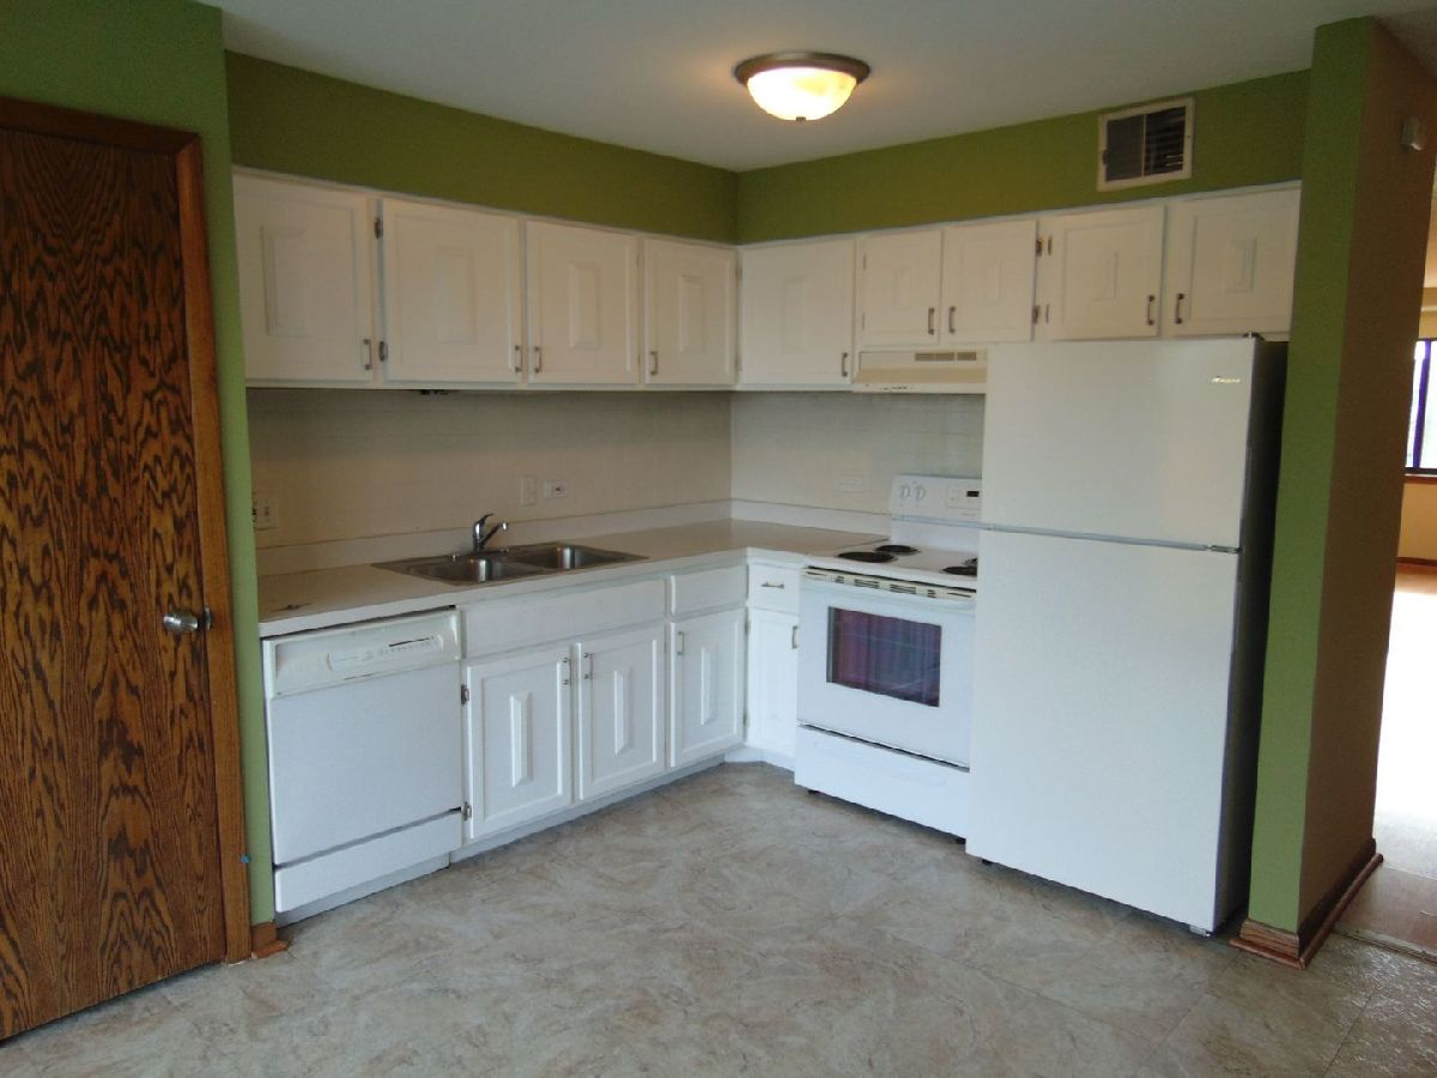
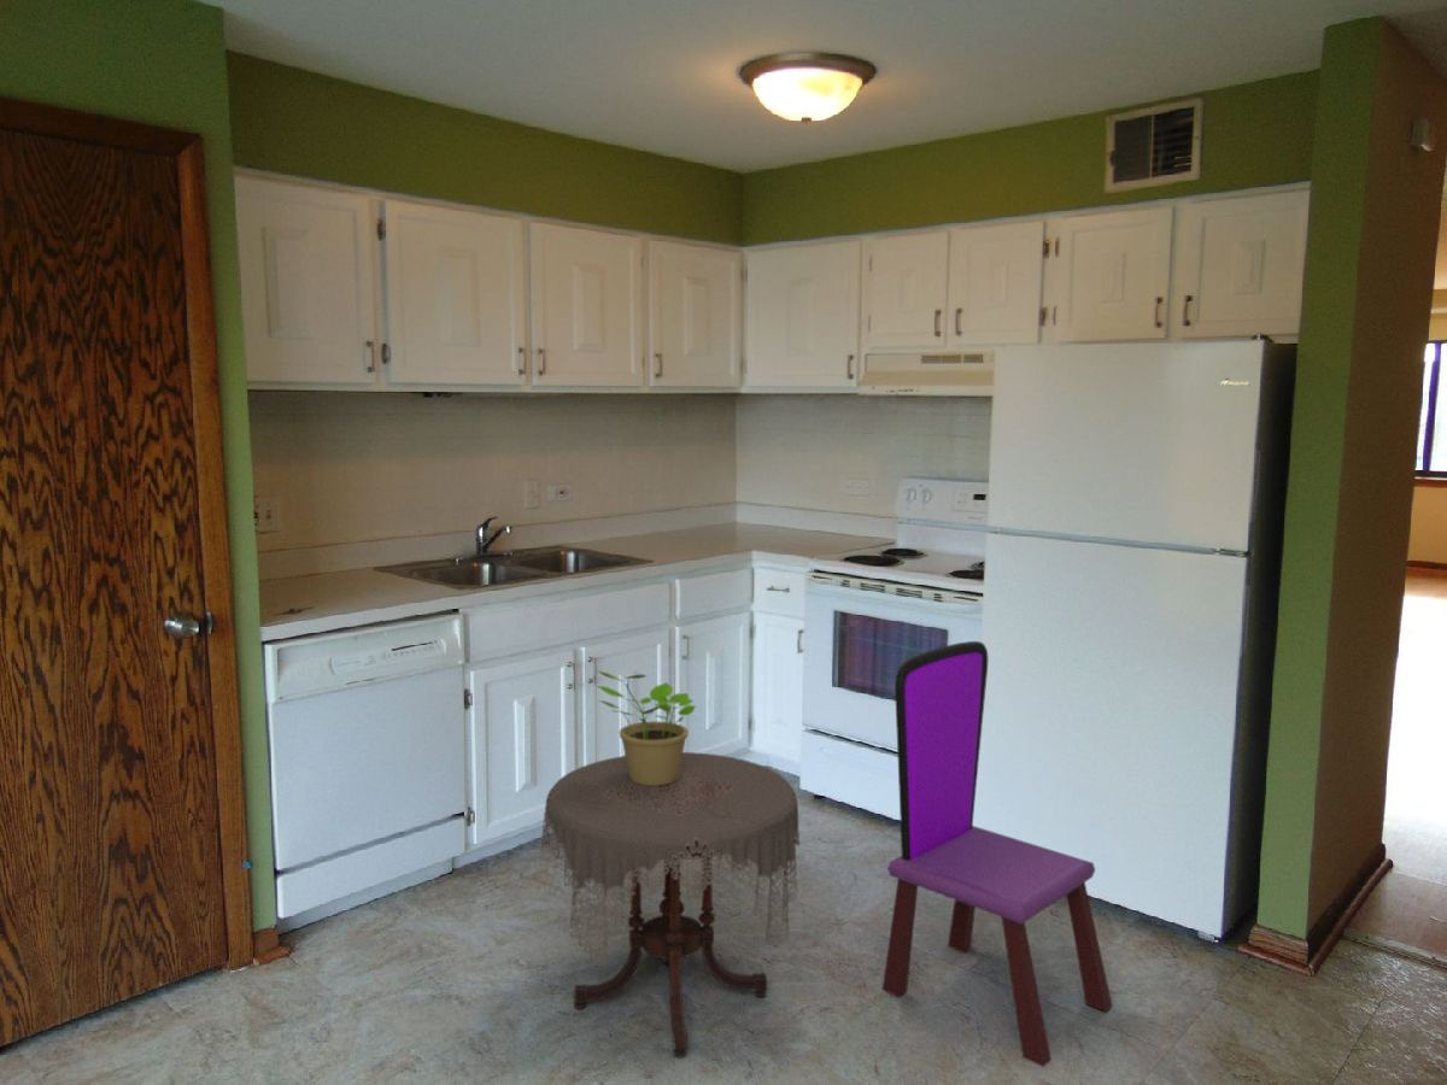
+ side table (670, 896)
+ dining chair (1001, 834)
+ potted plant (650, 722)
